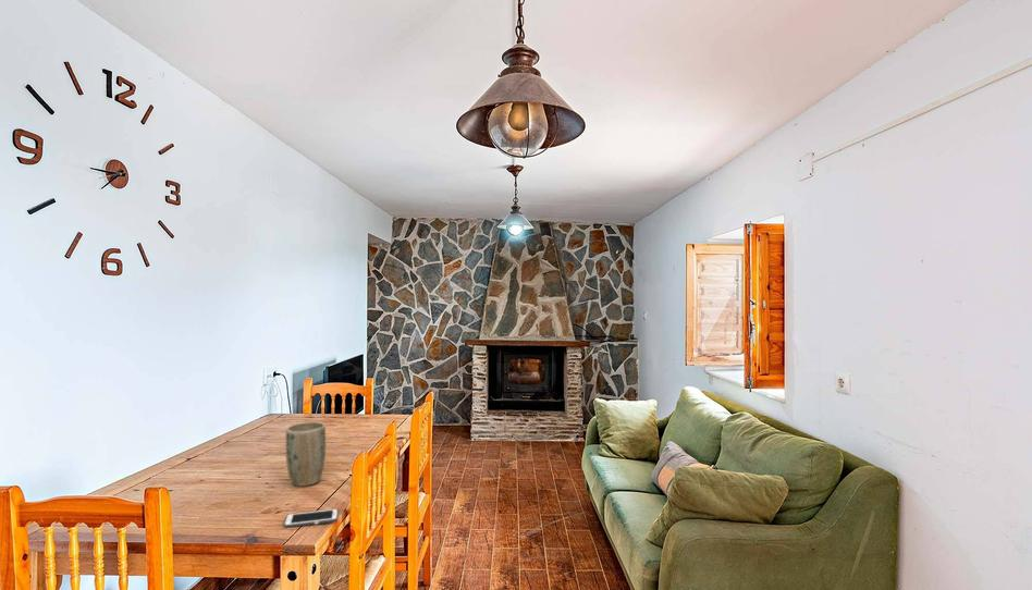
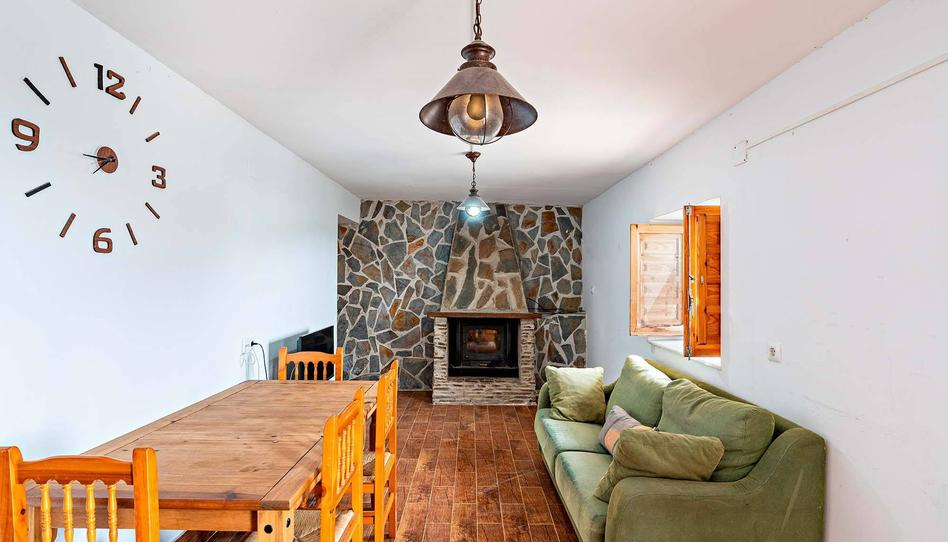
- plant pot (306, 454)
- cell phone (311, 517)
